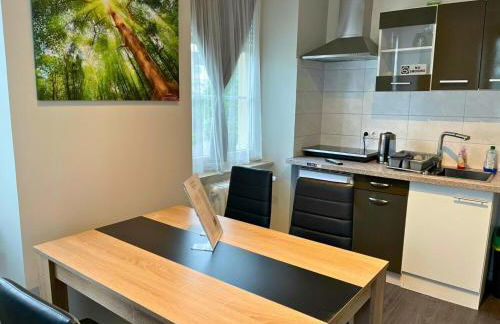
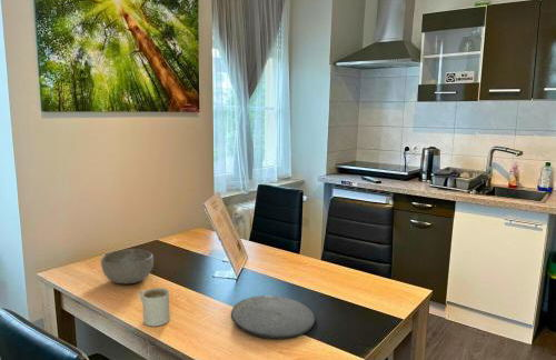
+ plate (272, 314)
+ bowl (128, 268)
+ mug (152, 304)
